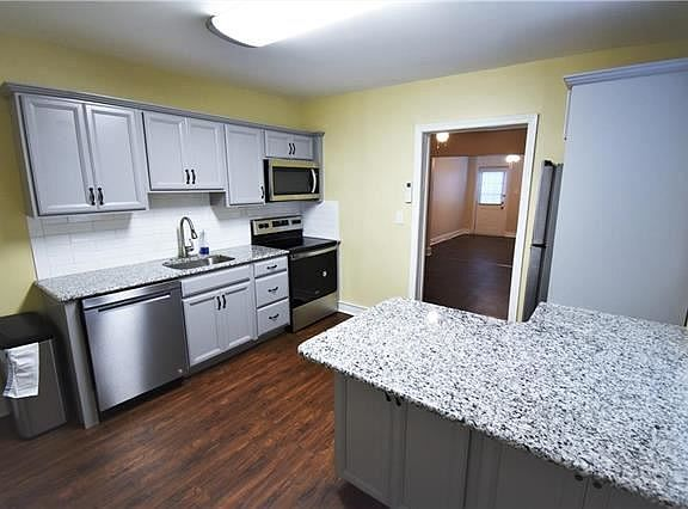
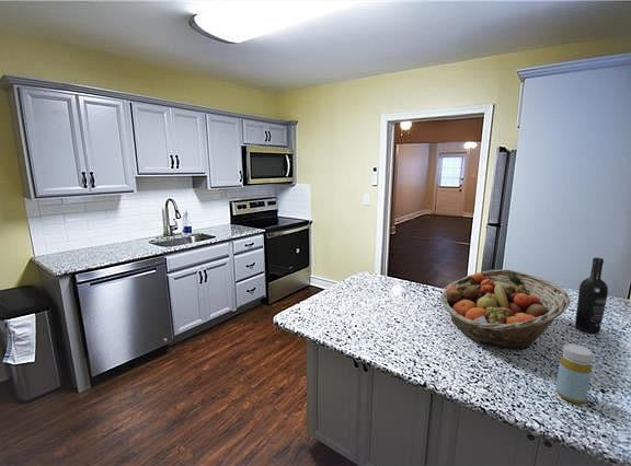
+ wine bottle (592, 294)
+ bottle (574, 372)
+ fruit basket (496, 304)
